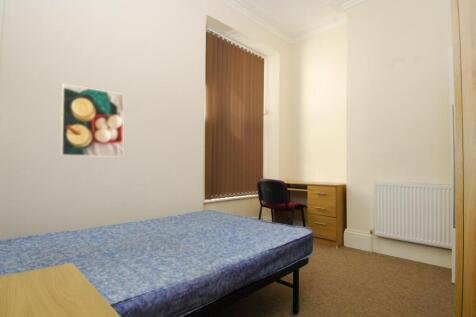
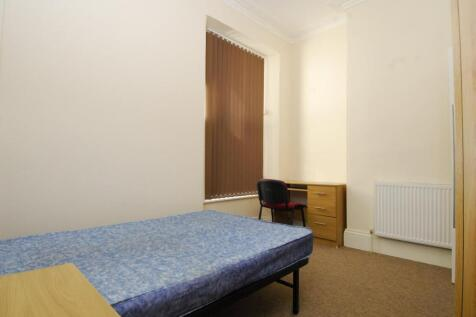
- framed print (94, 122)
